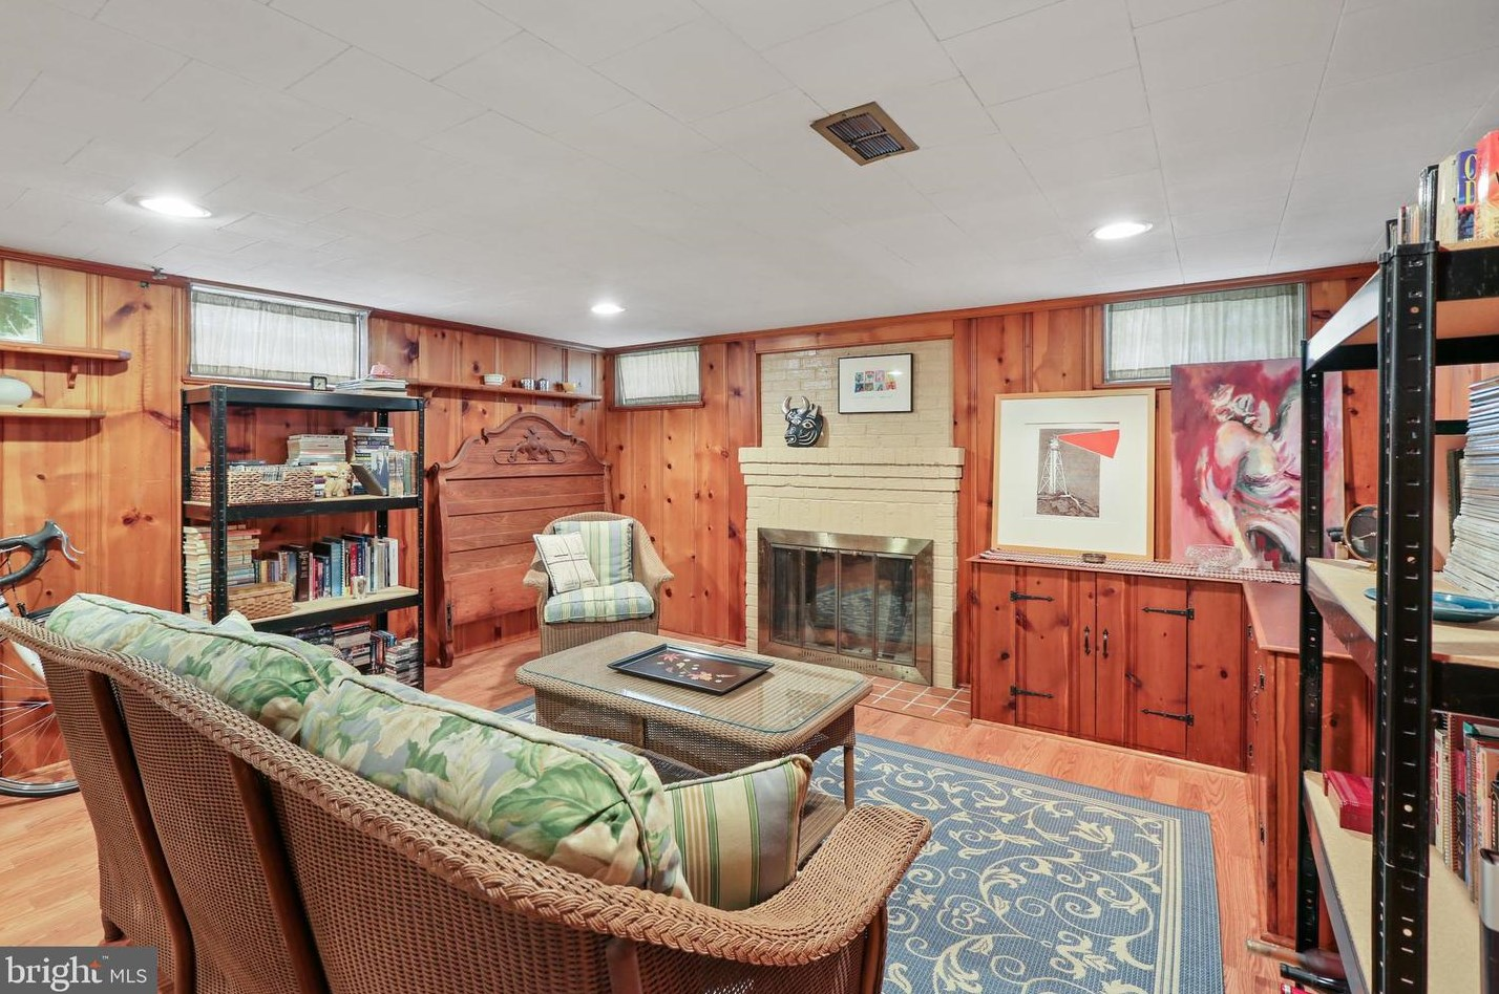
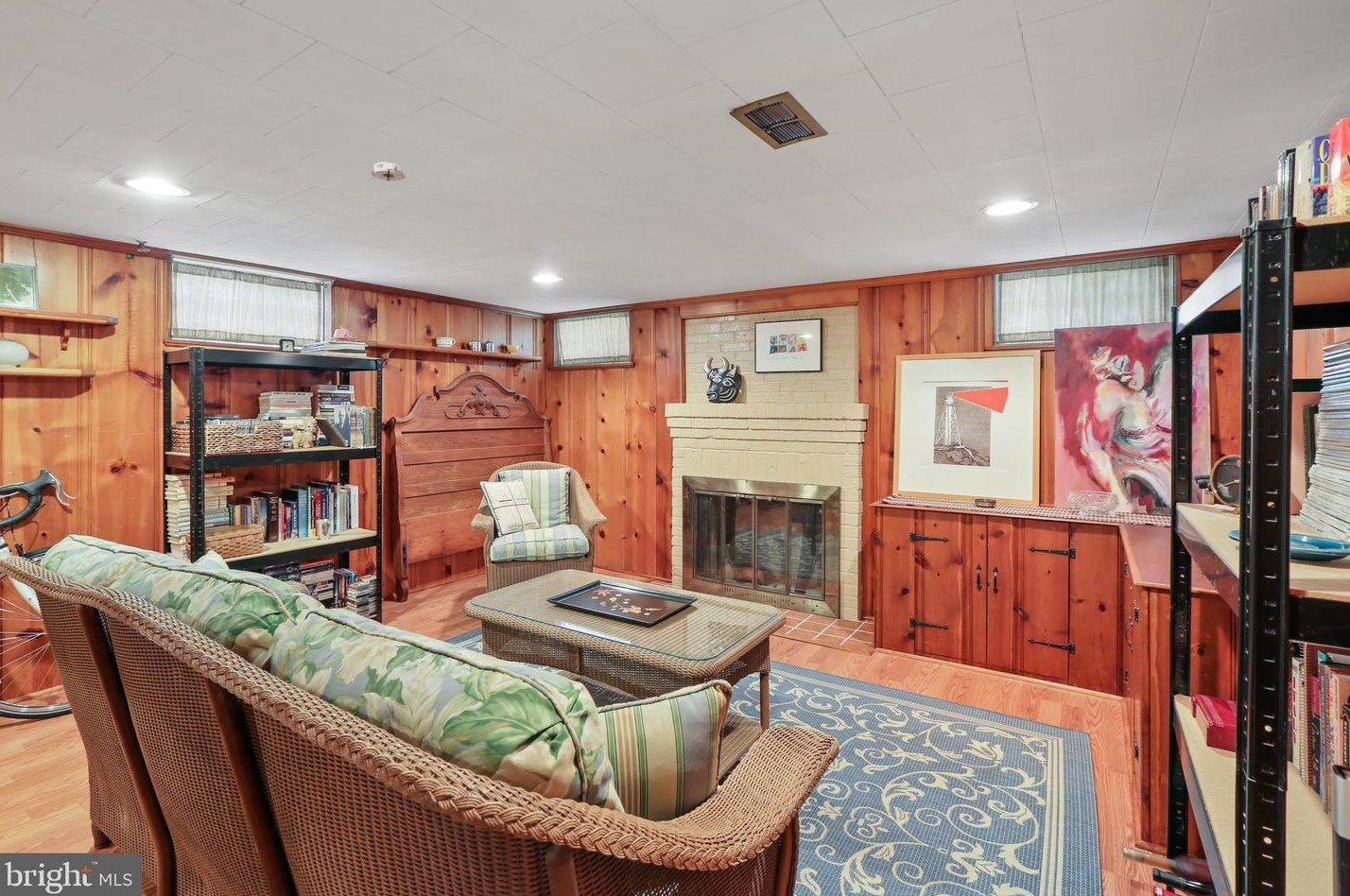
+ smoke detector (387, 171)
